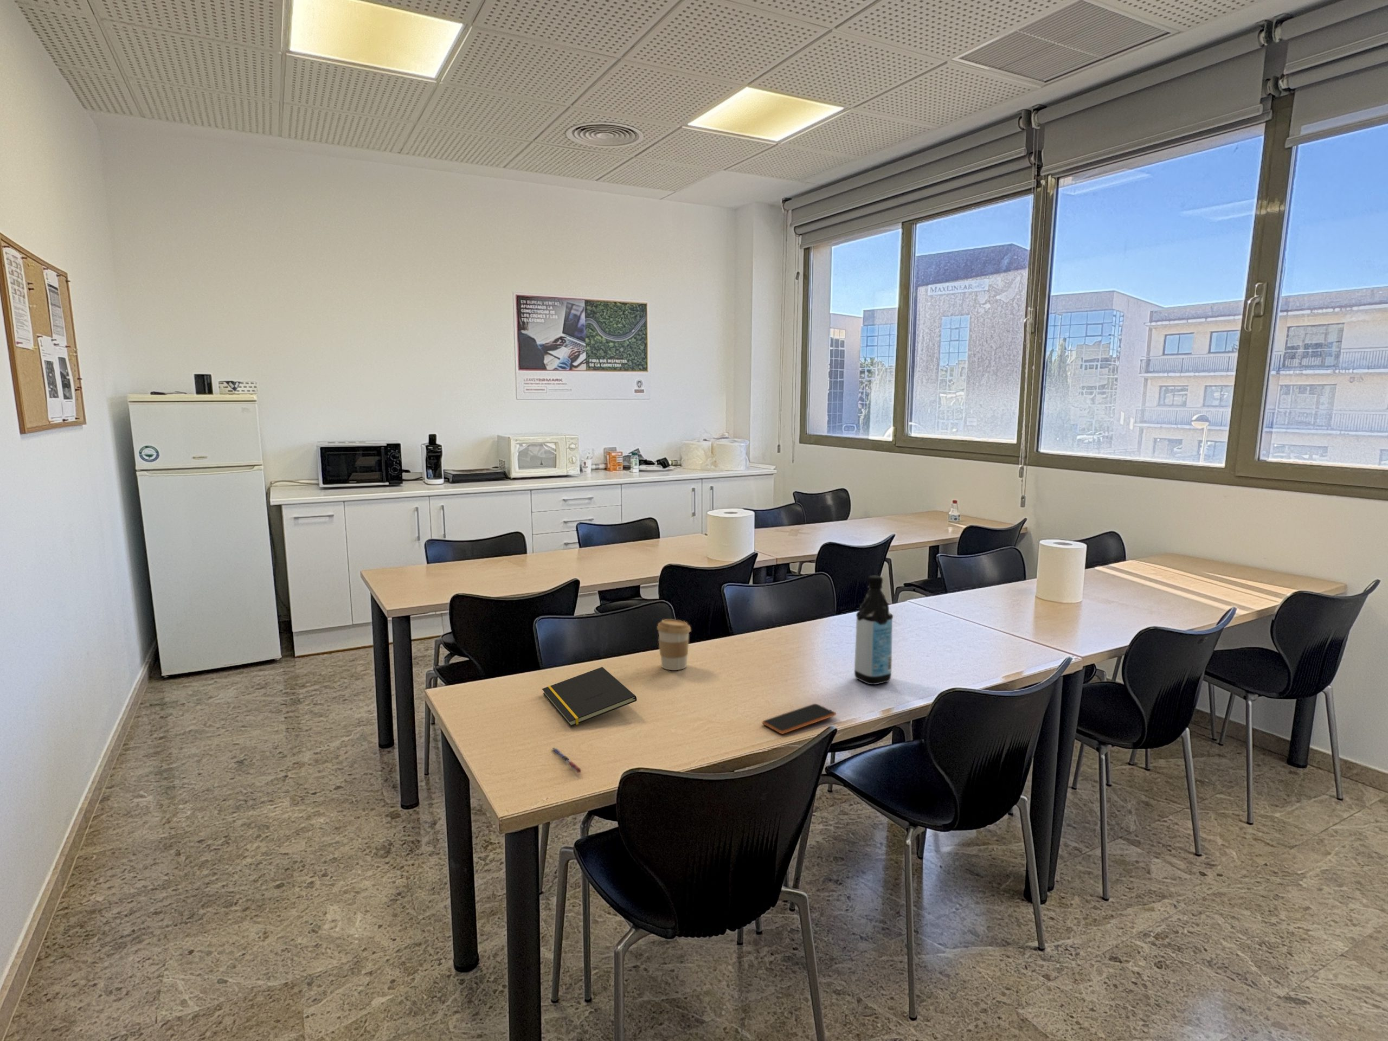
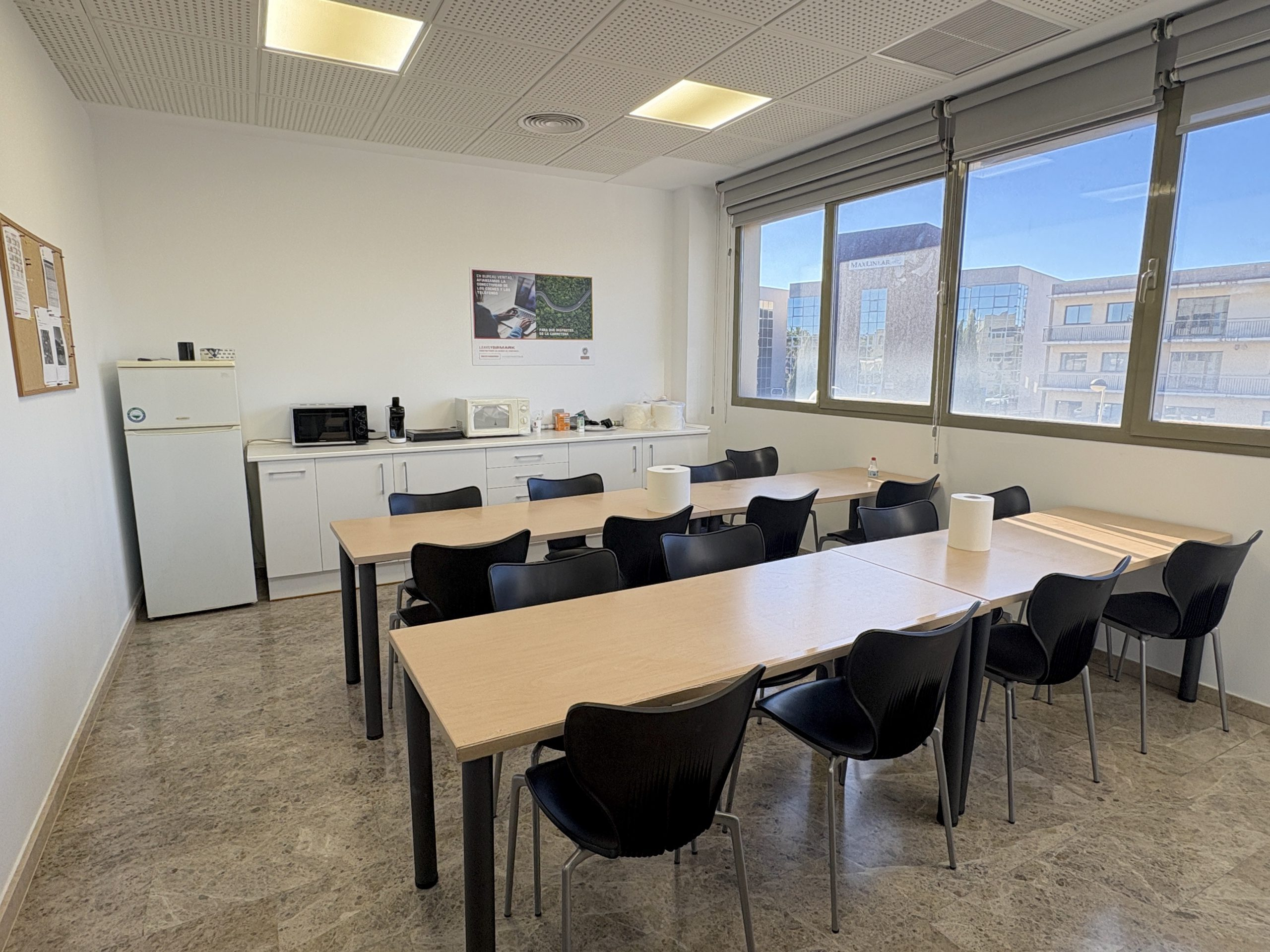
- water bottle (874, 629)
- pen (566, 759)
- notepad (588, 694)
- smartphone (799, 717)
- coffee cup (674, 643)
